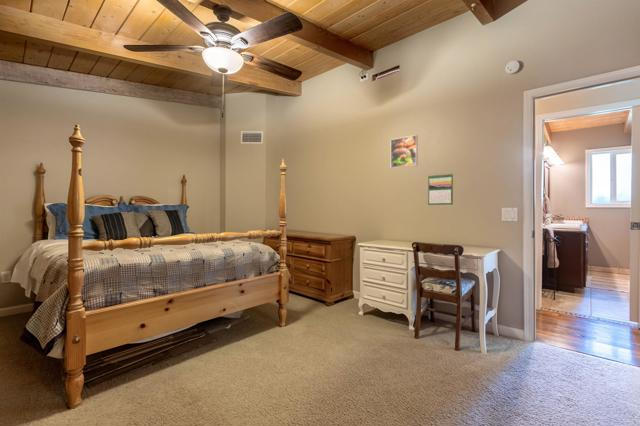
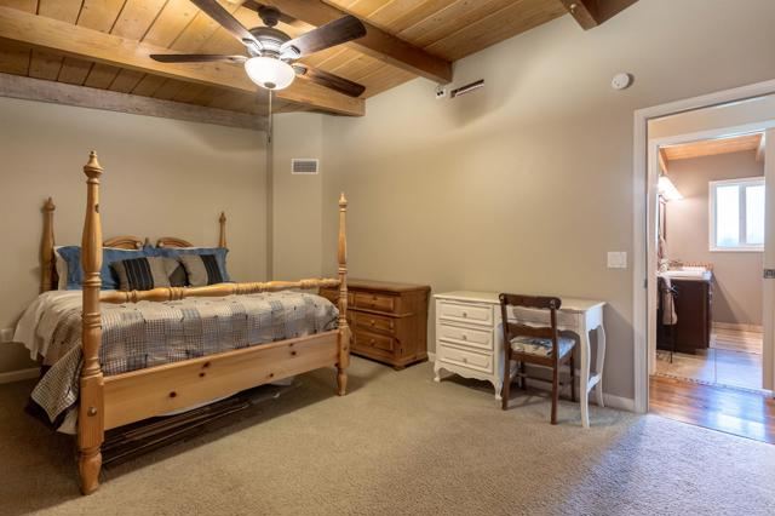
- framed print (403, 152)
- calendar (440, 189)
